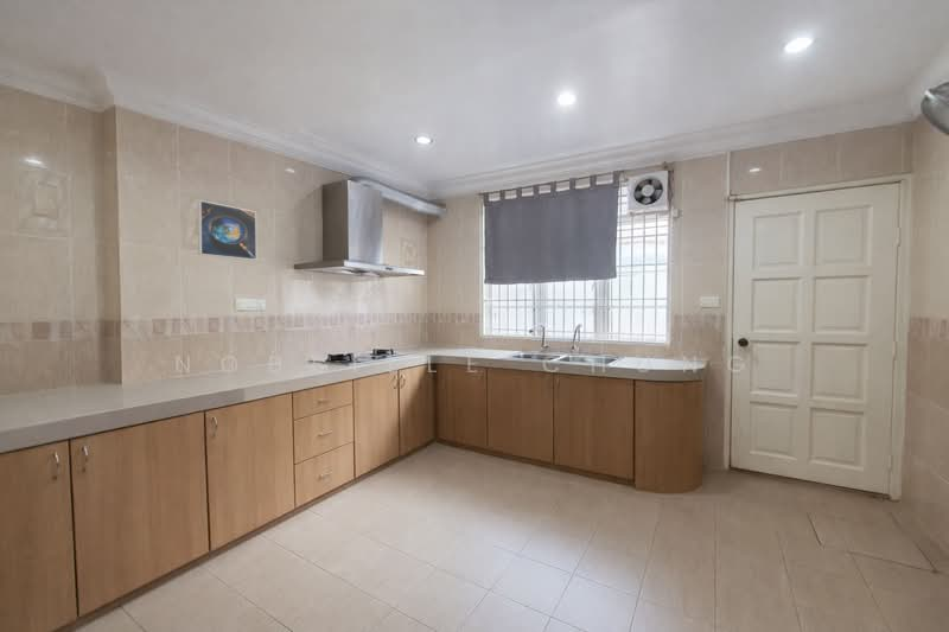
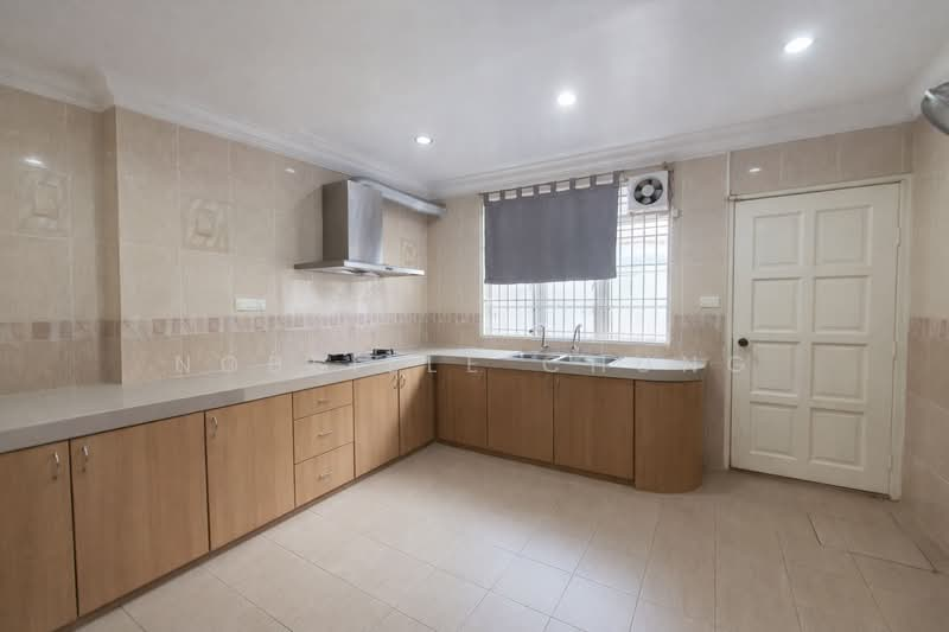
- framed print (228, 231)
